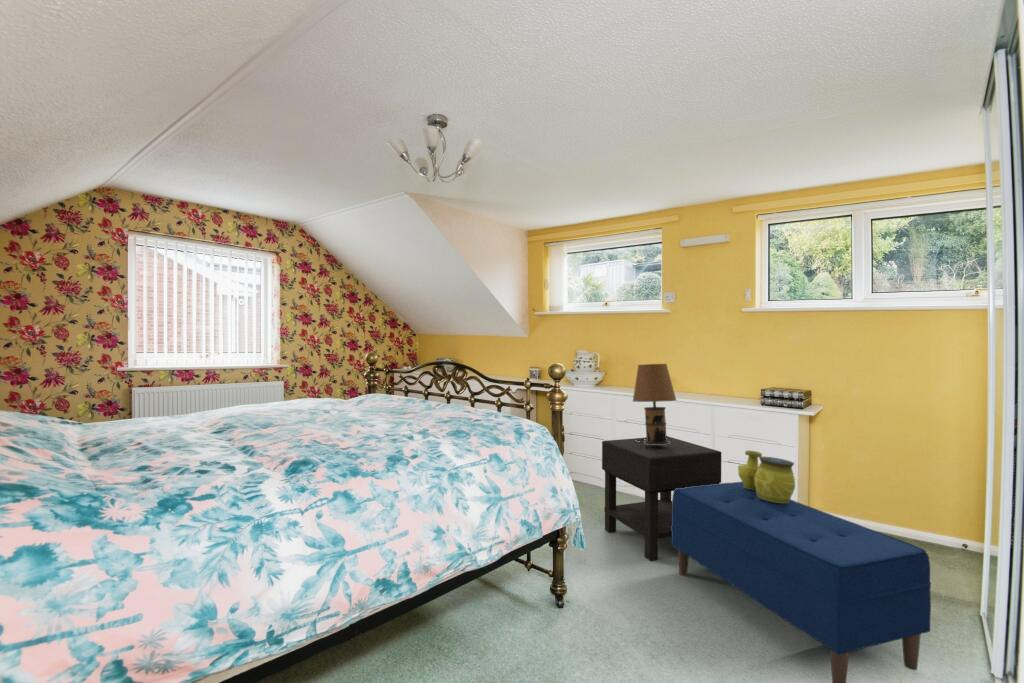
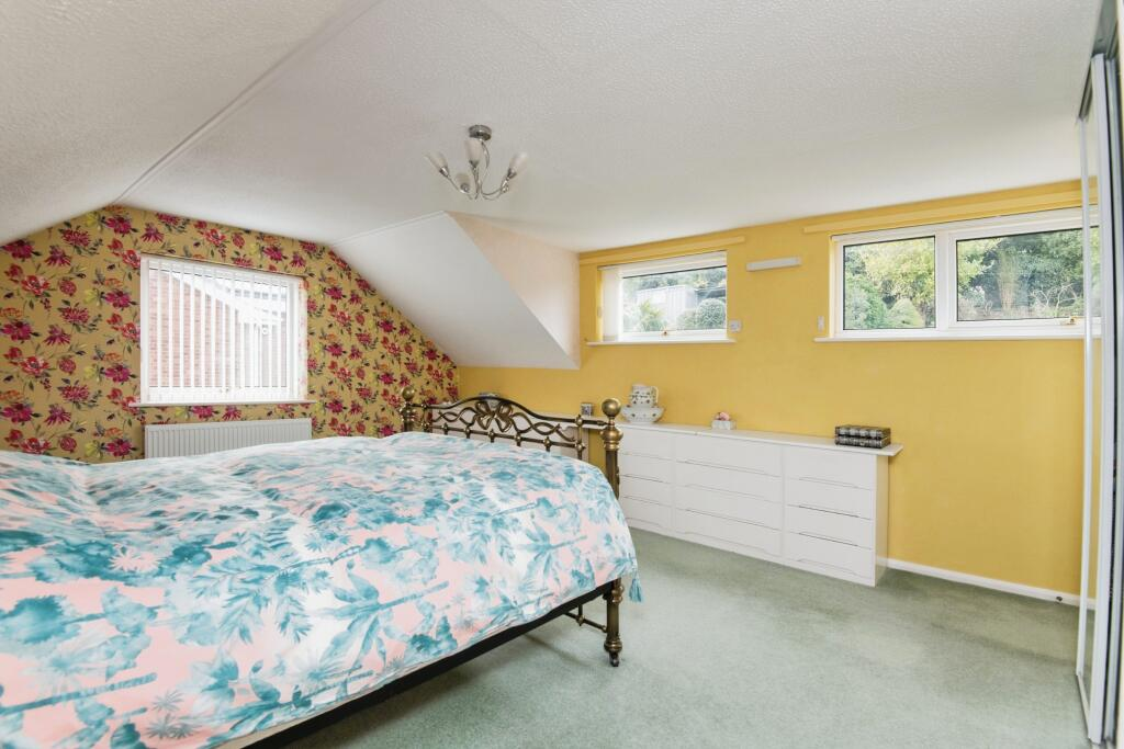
- table lamp (656, 407)
- nightstand (658, 491)
- decorative vase (762, 476)
- bench (778, 563)
